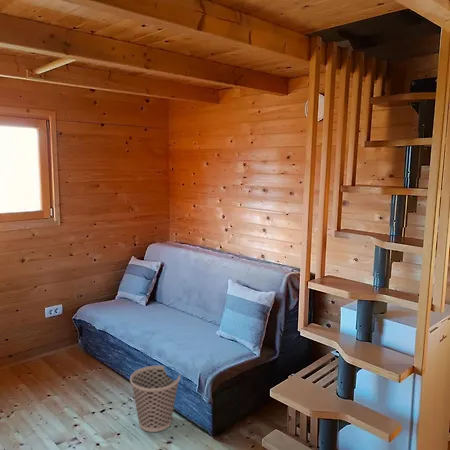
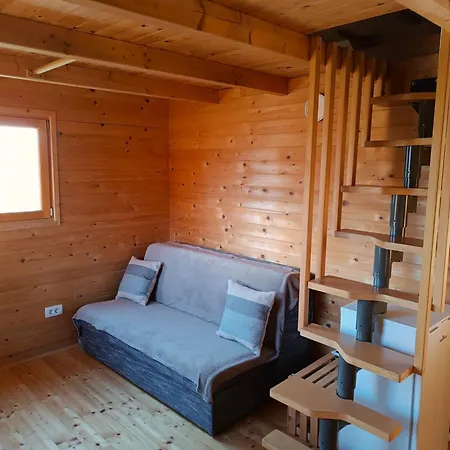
- wastebasket (155, 399)
